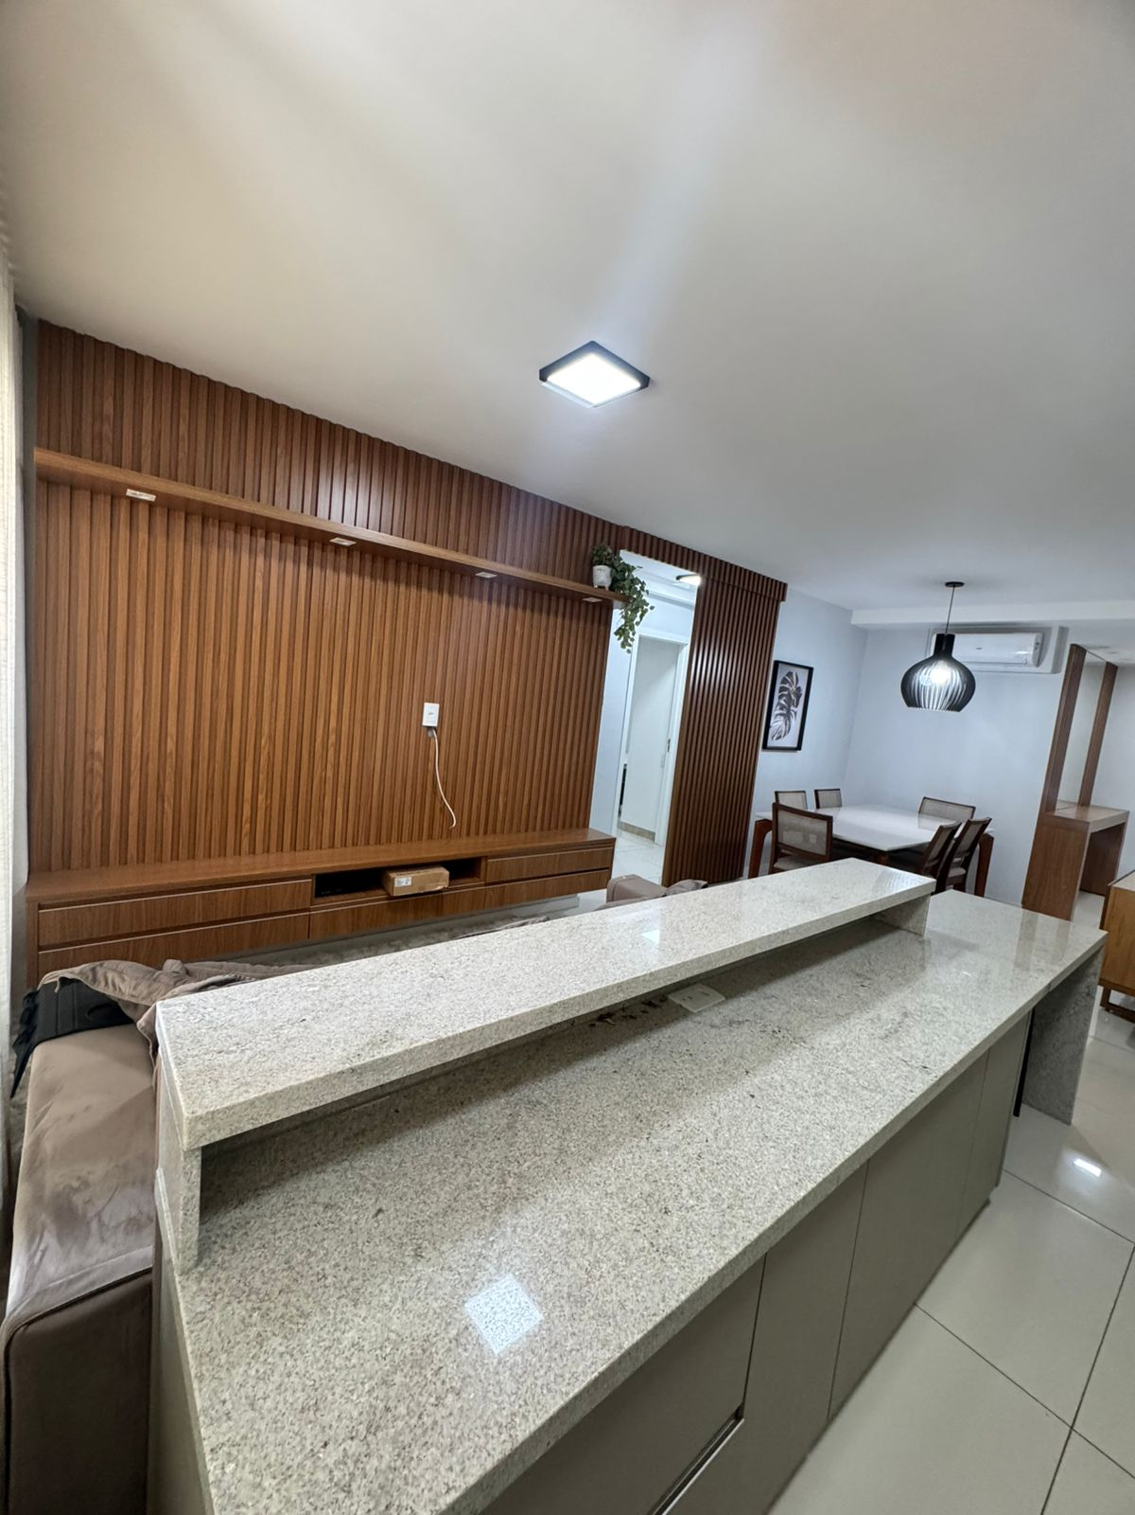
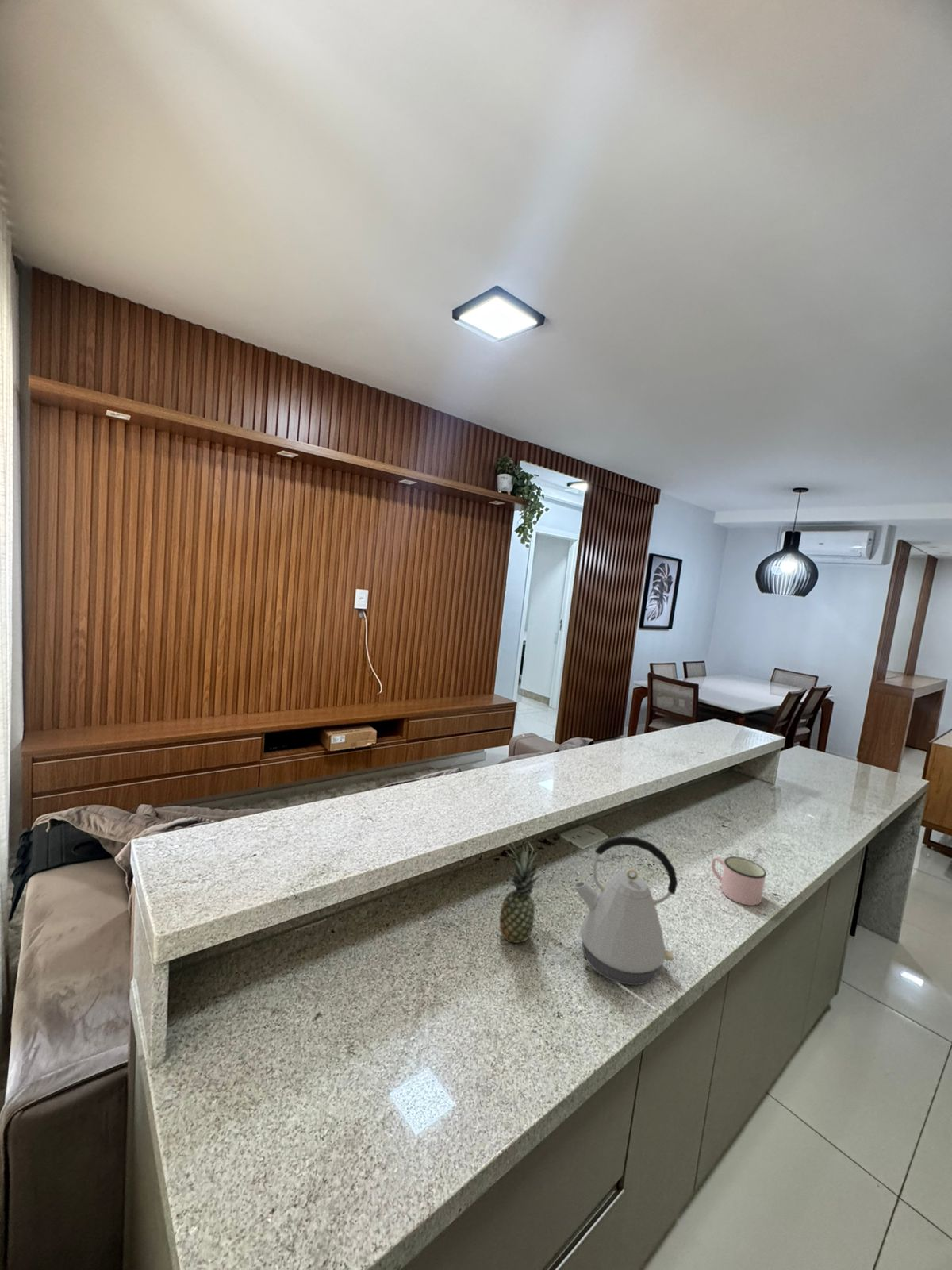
+ fruit (520, 887)
+ mug (736, 878)
+ kettle (624, 899)
